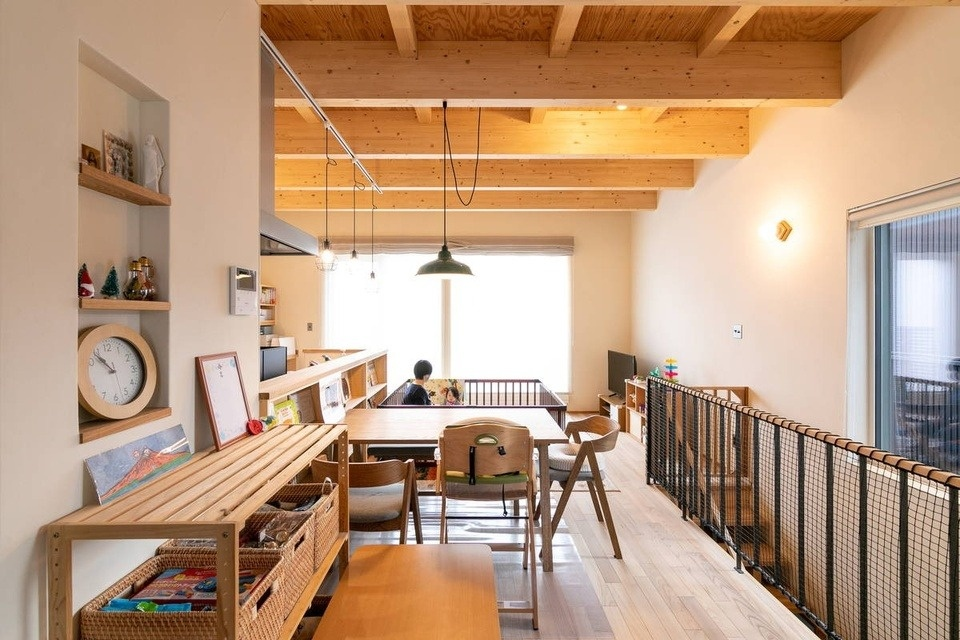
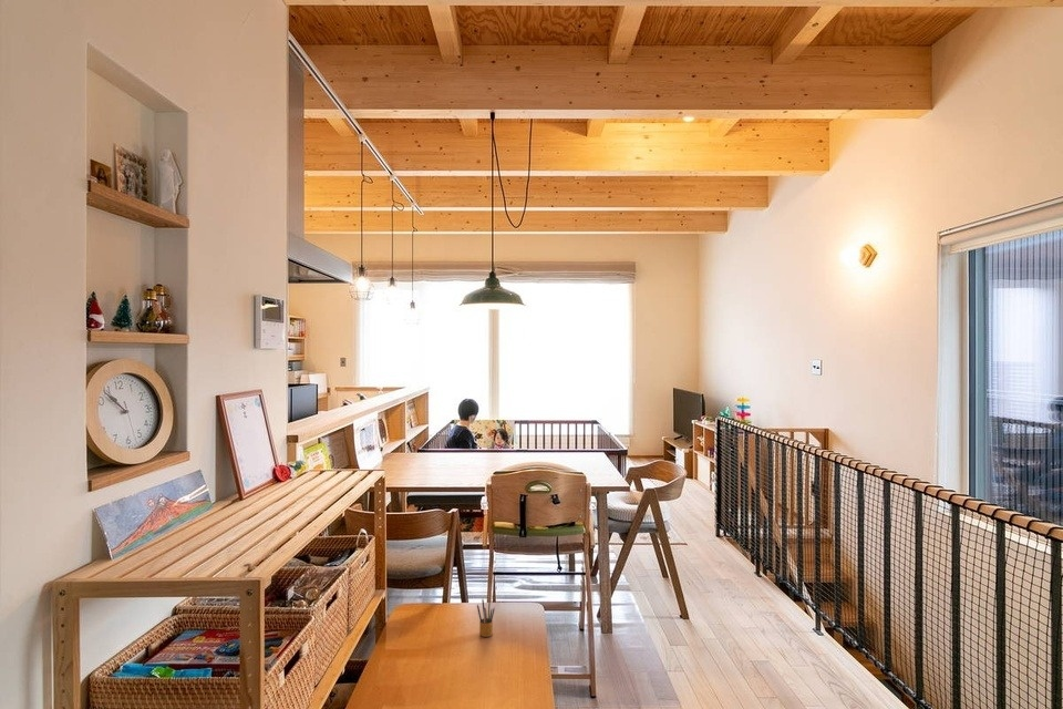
+ pencil box (485, 617)
